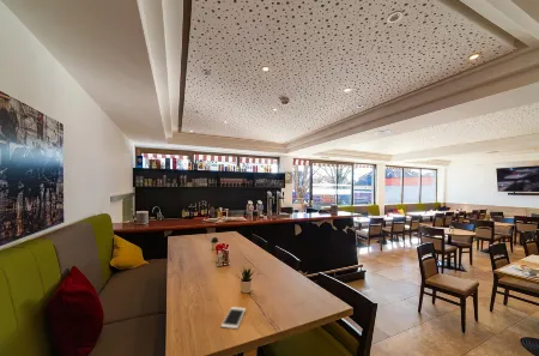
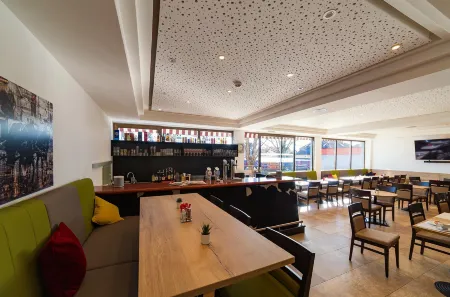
- cell phone (234, 316)
